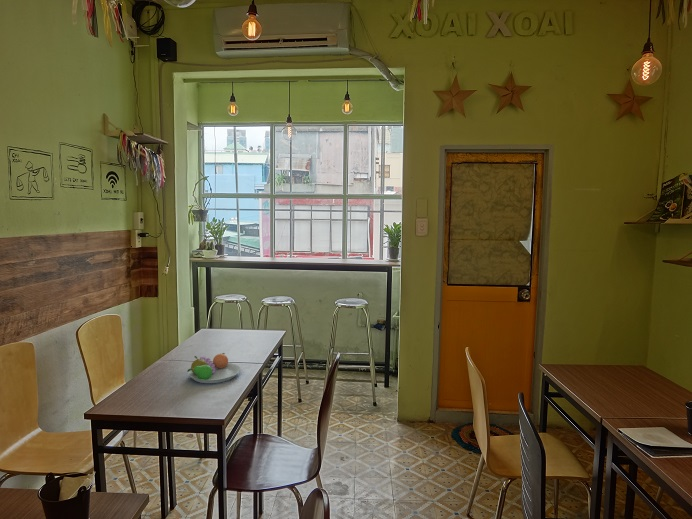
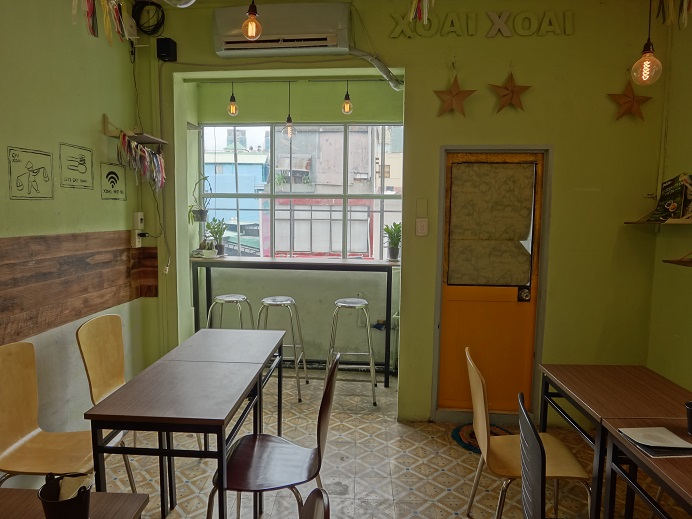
- fruit bowl (212, 366)
